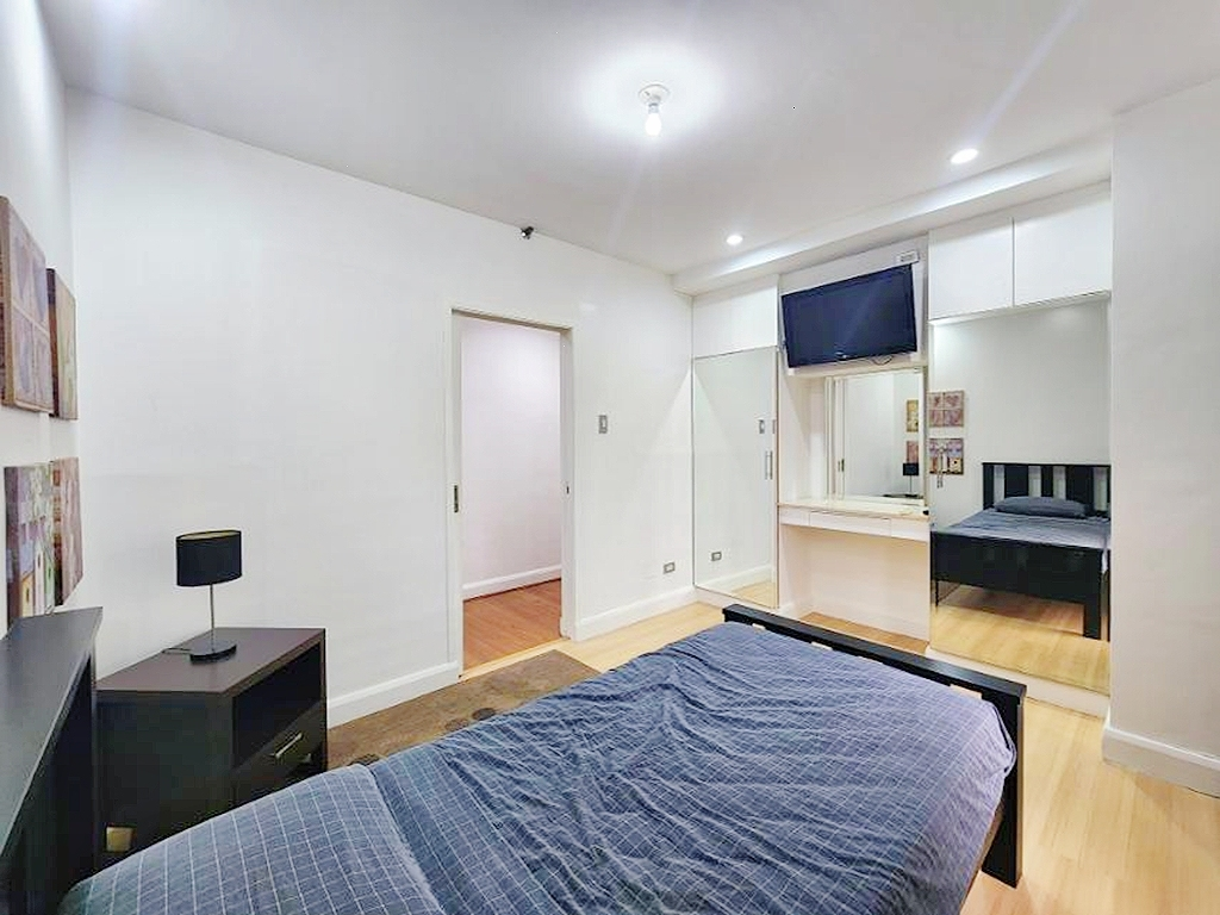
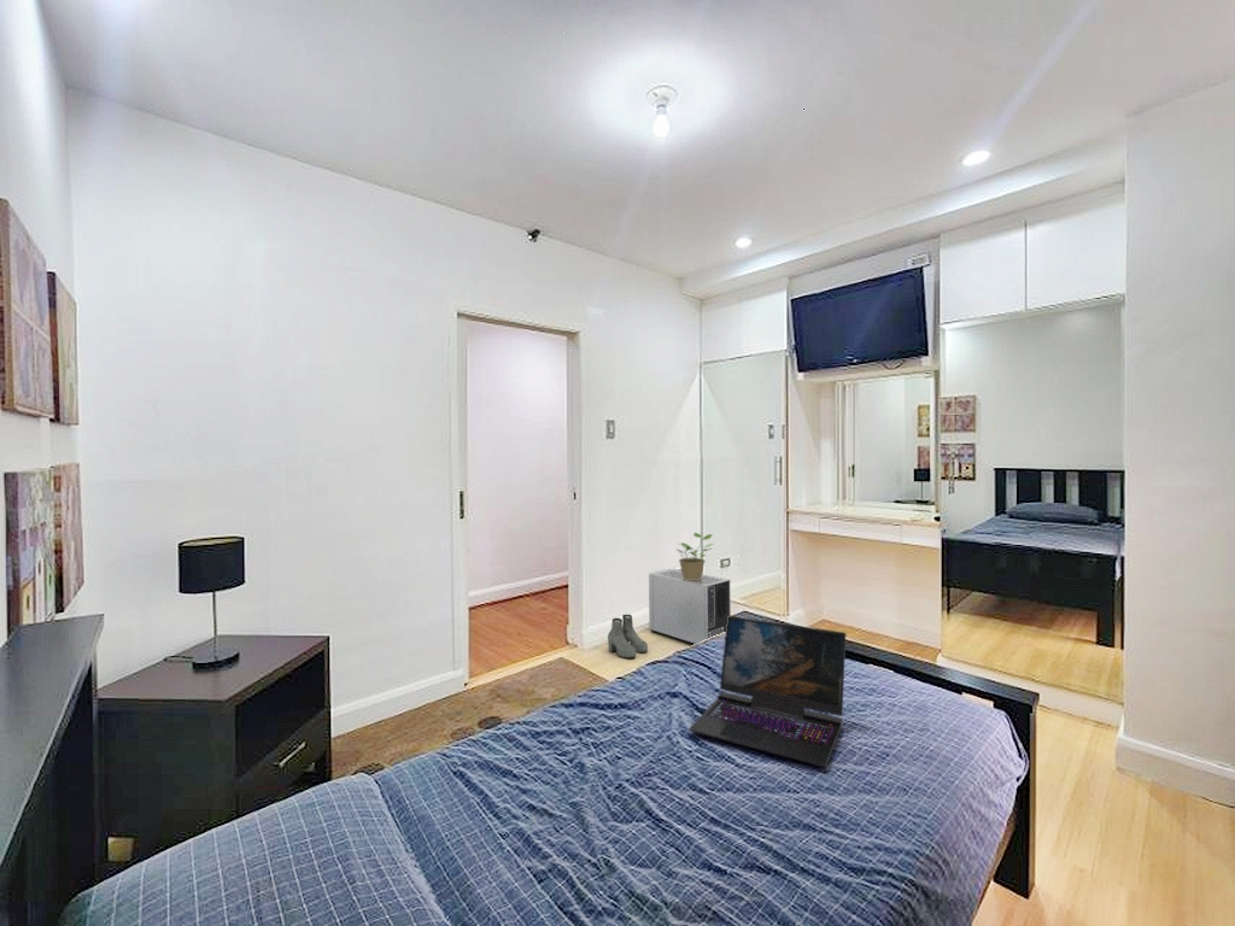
+ boots (627, 634)
+ air purifier (687, 606)
+ laptop (769, 681)
+ potted plant (693, 557)
